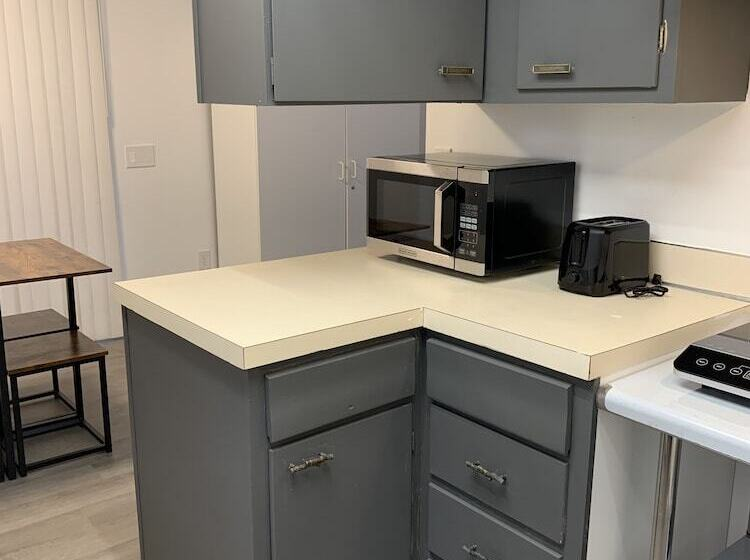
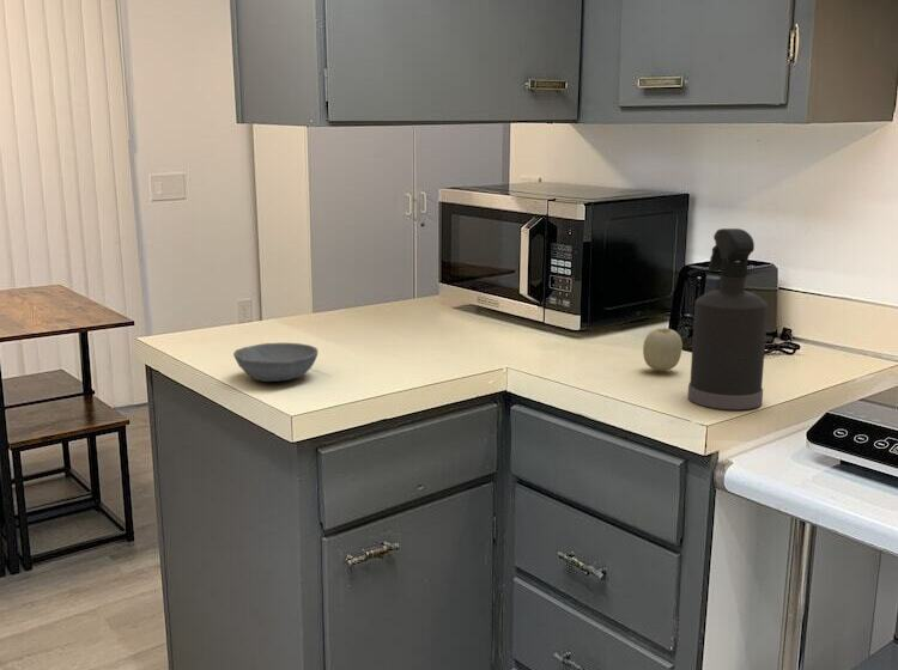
+ bowl (277, 364)
+ spray bottle (729, 316)
+ fruit (662, 349)
